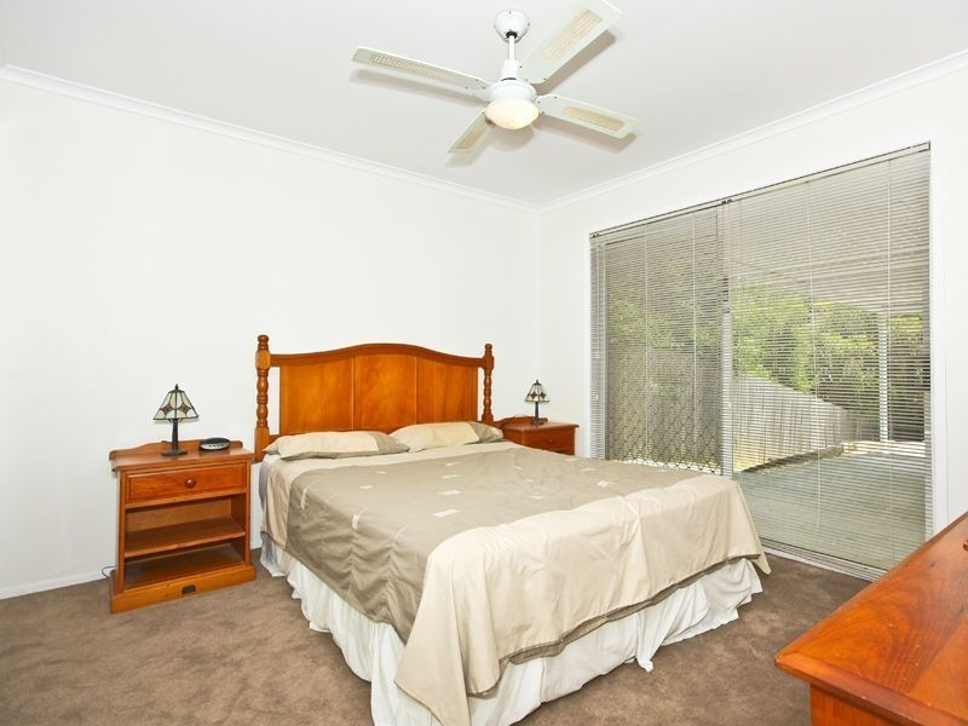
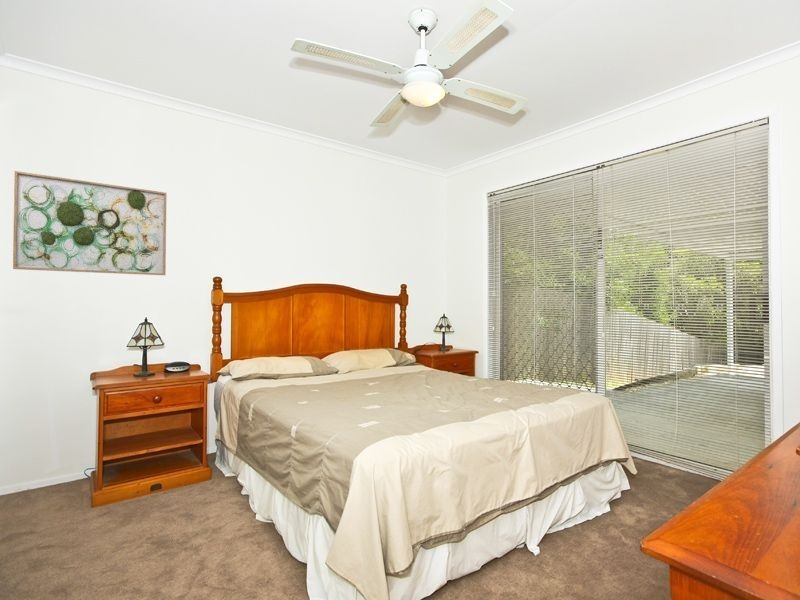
+ wall art (96, 227)
